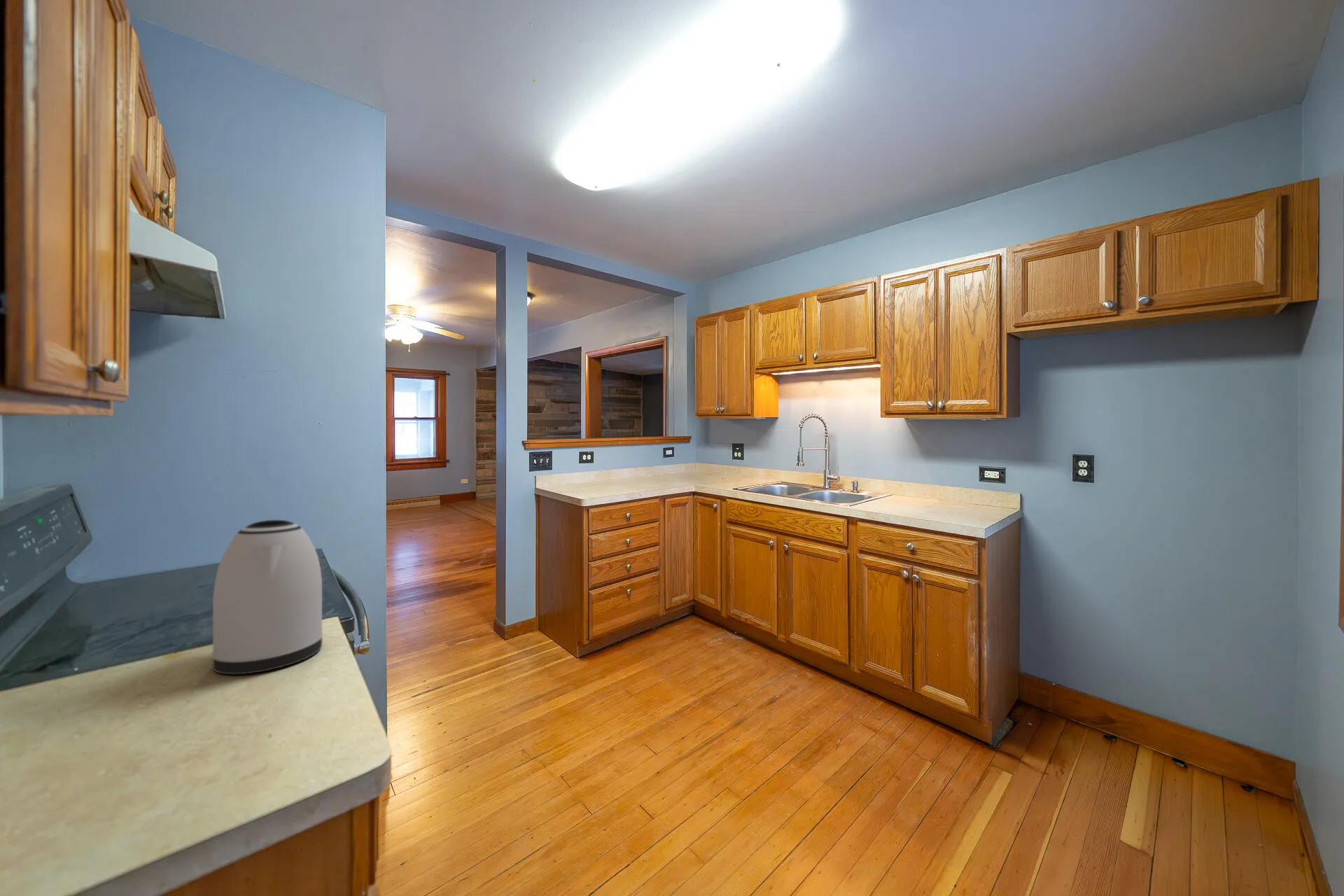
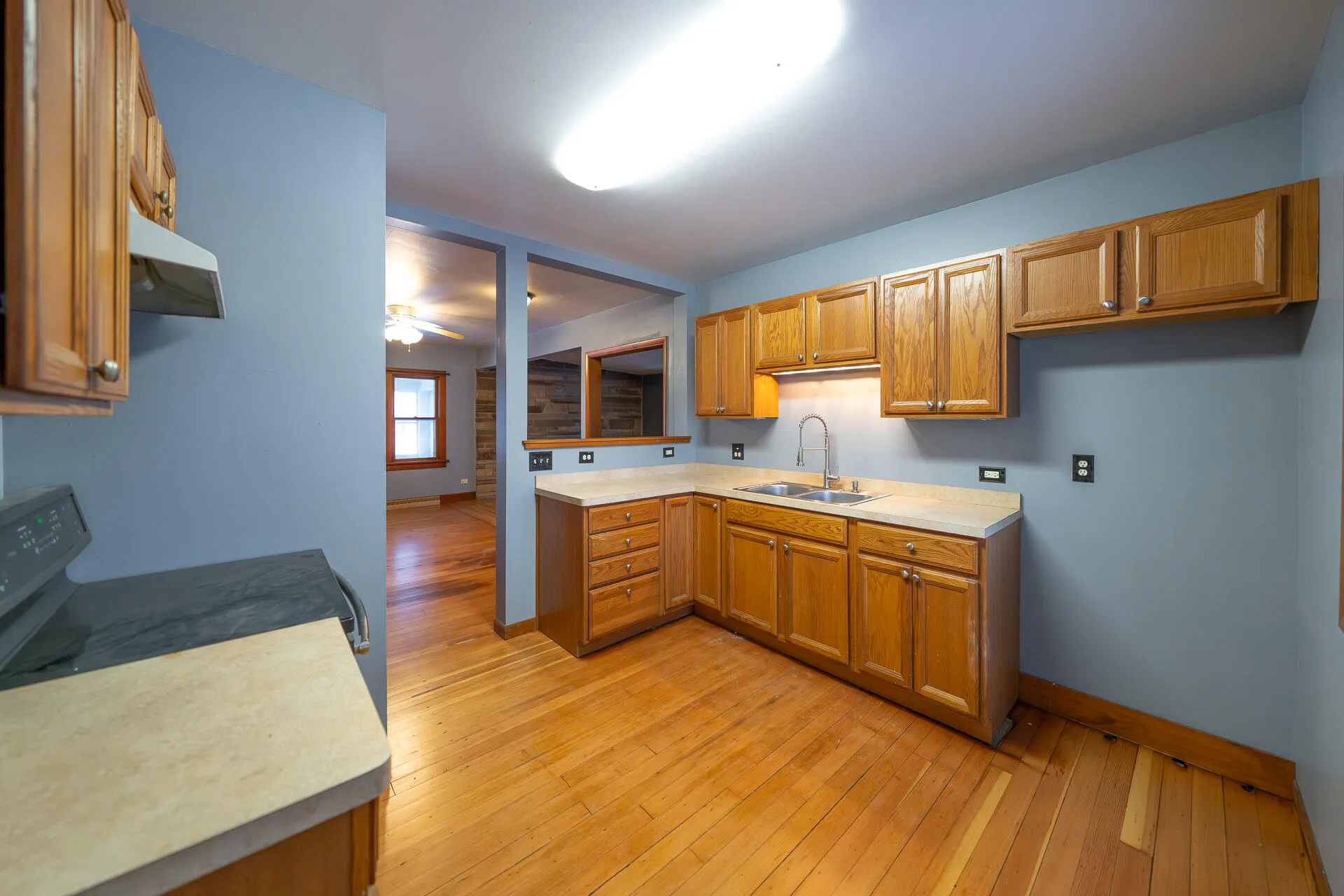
- kettle (271, 584)
